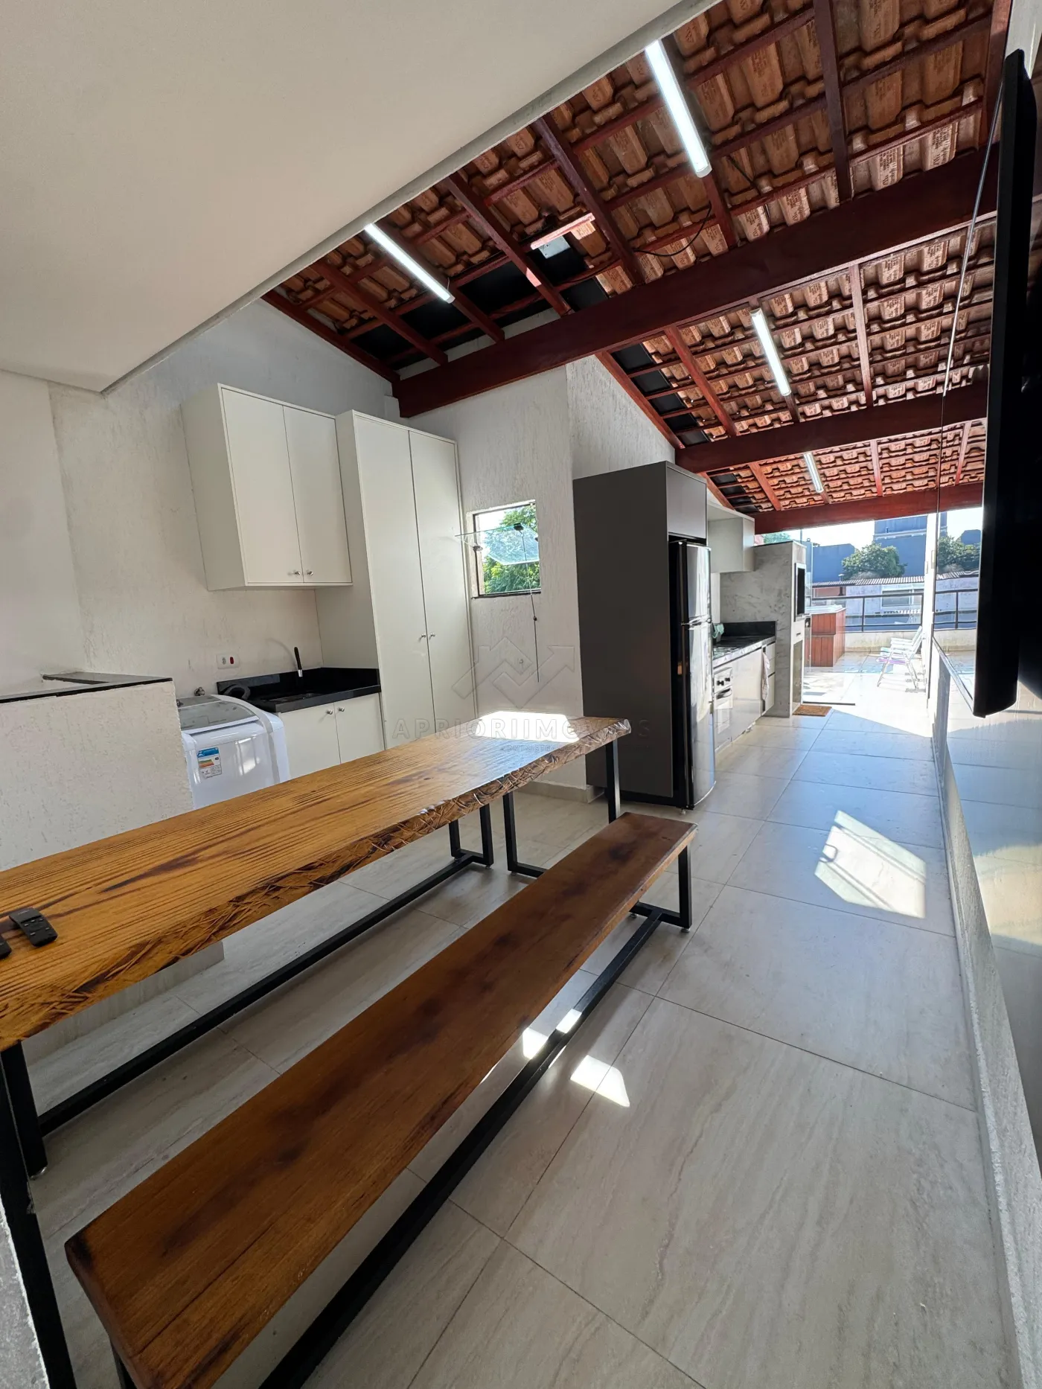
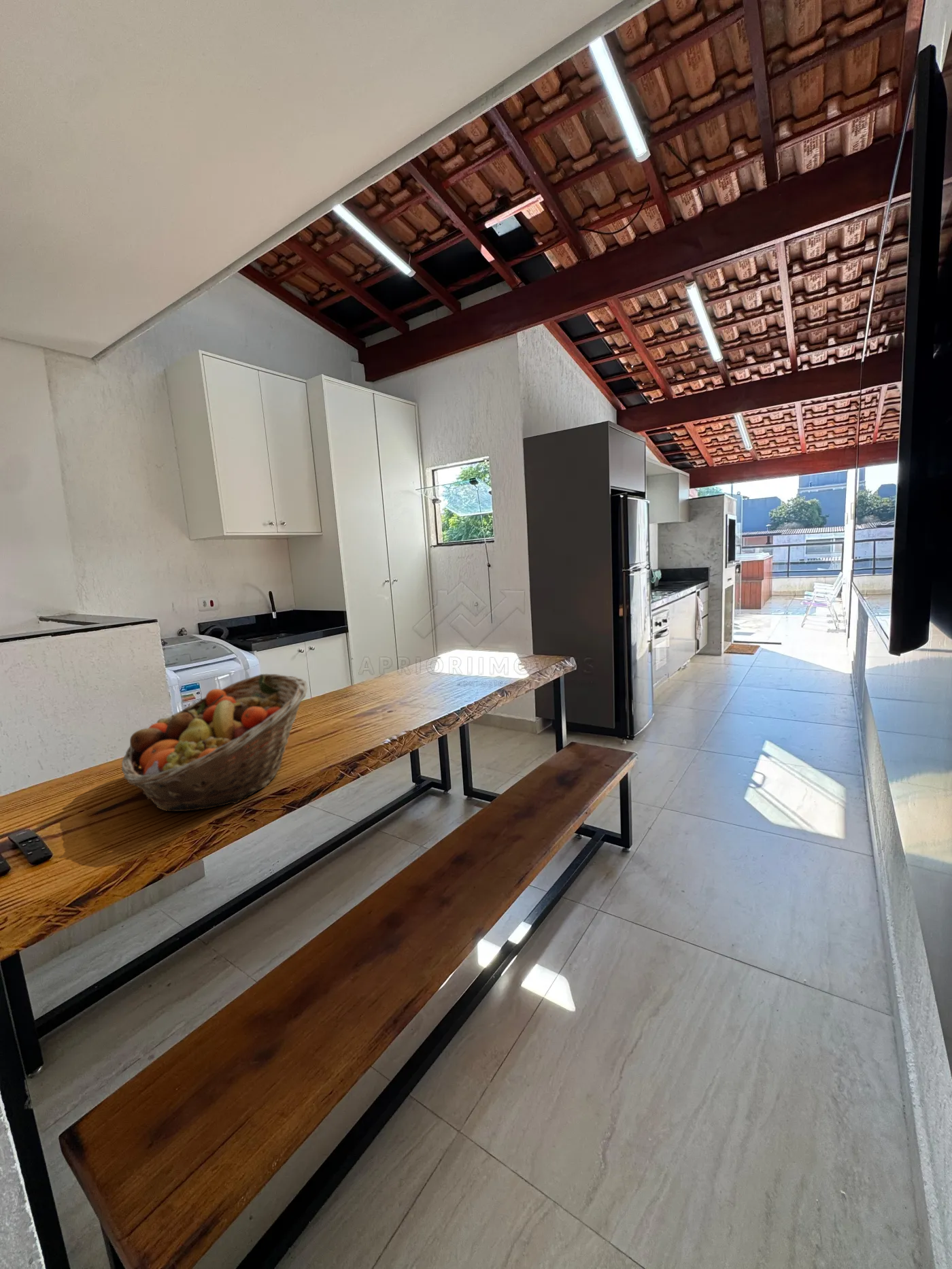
+ fruit basket (220, 734)
